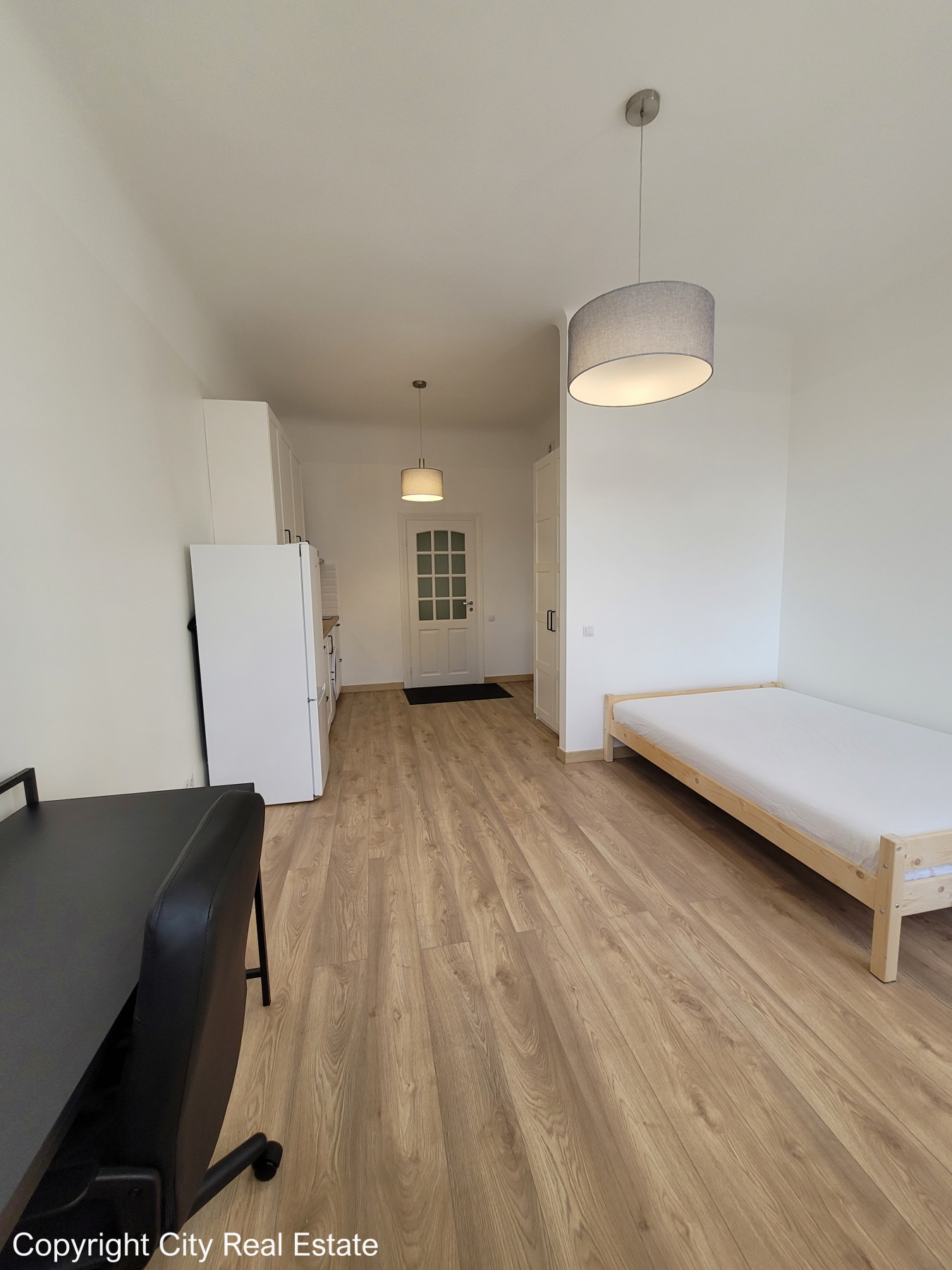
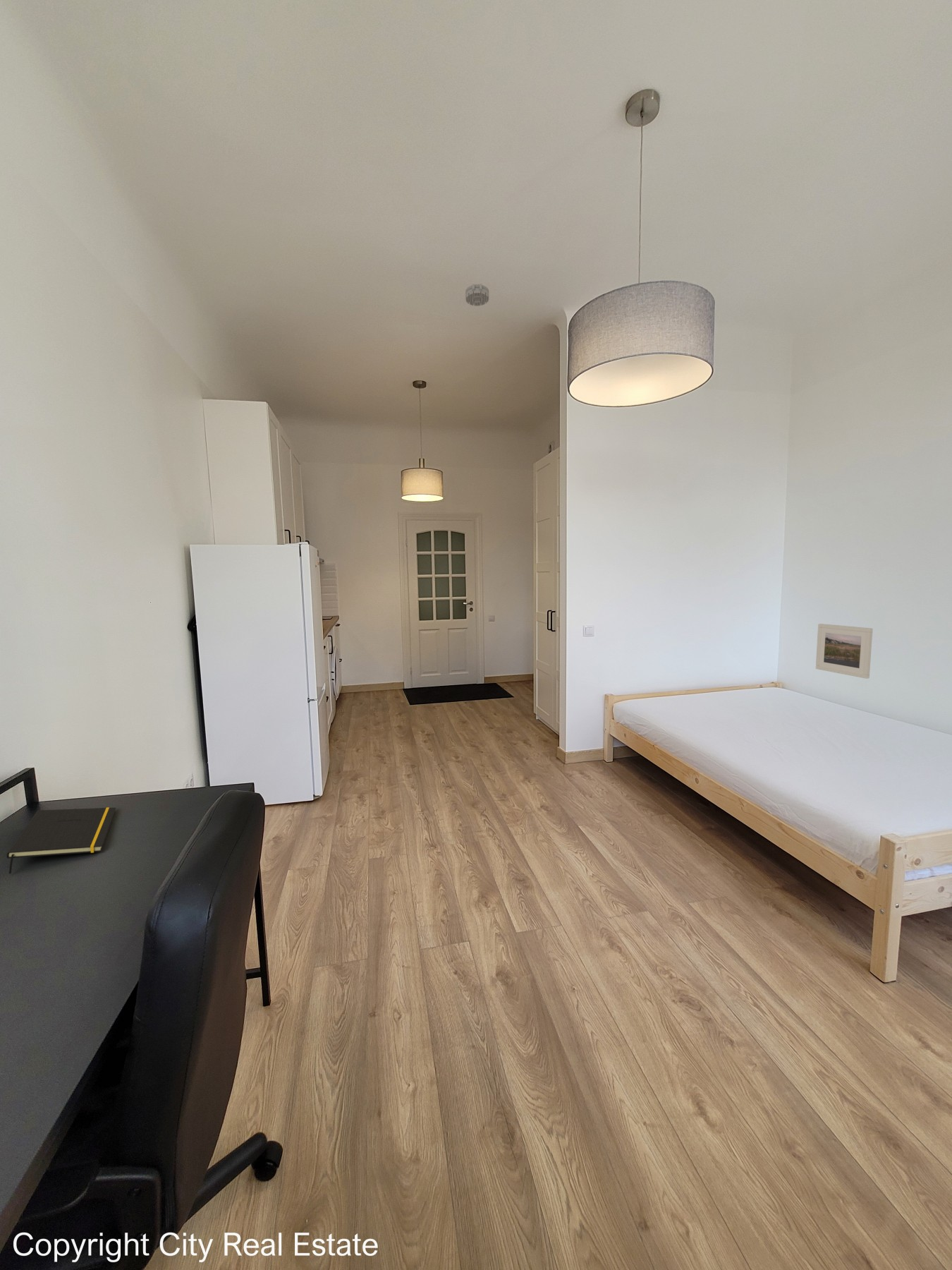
+ notepad (67, 830)
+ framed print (842, 650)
+ smoke detector (477, 294)
